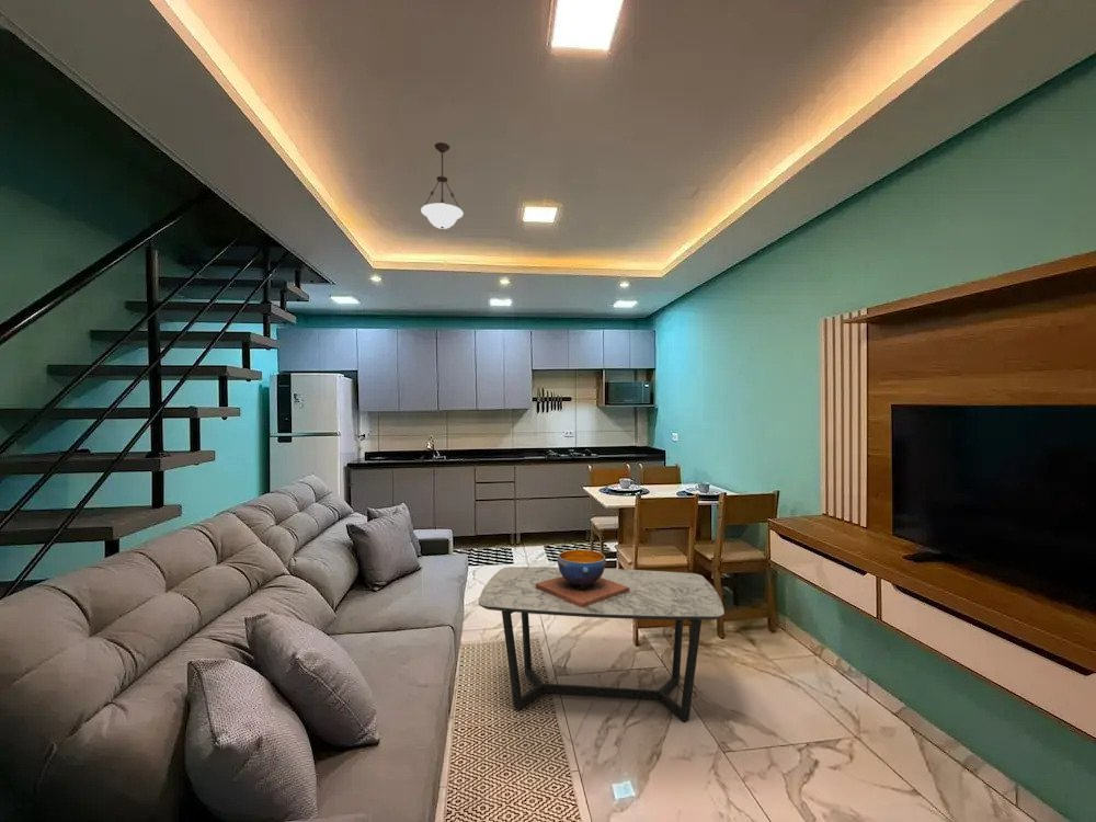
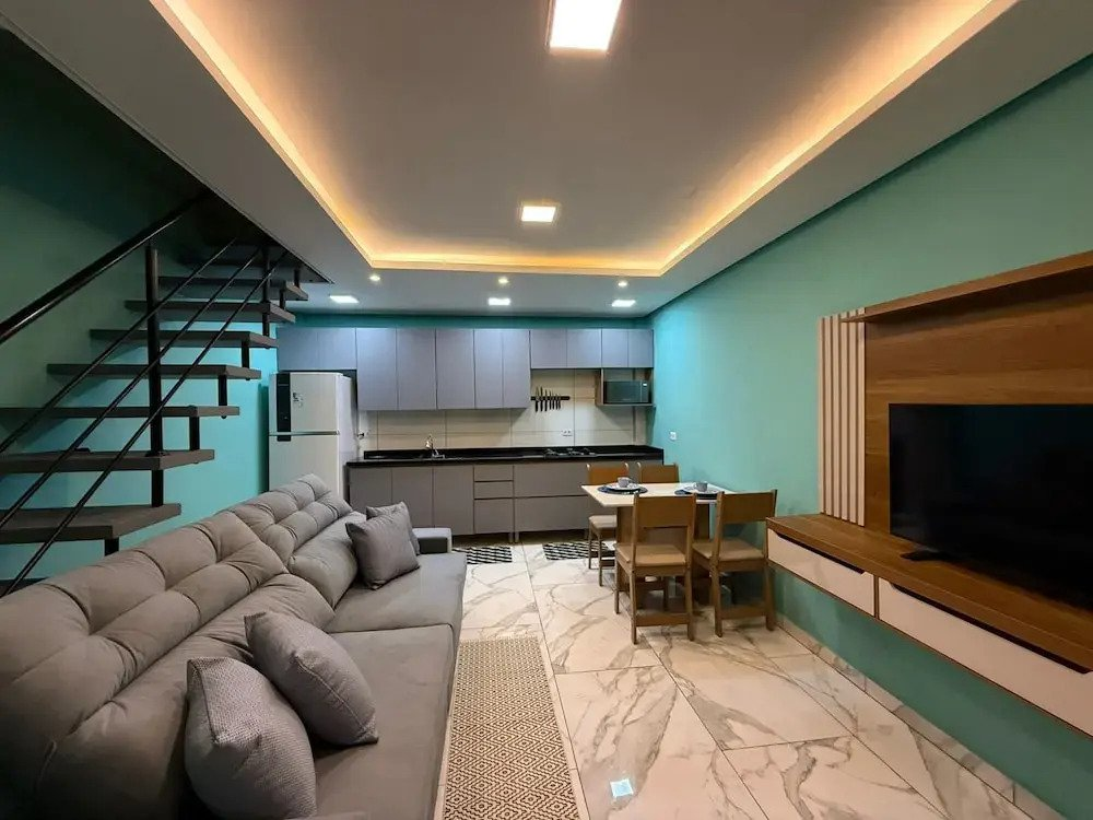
- decorative bowl (582, 572)
- coffee table (601, 617)
- pendant light (442, 187)
